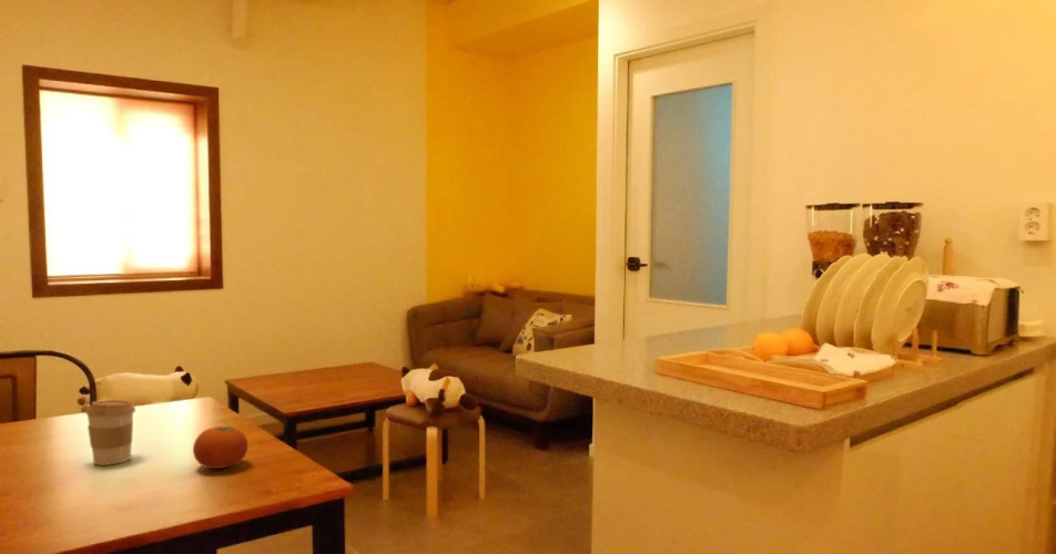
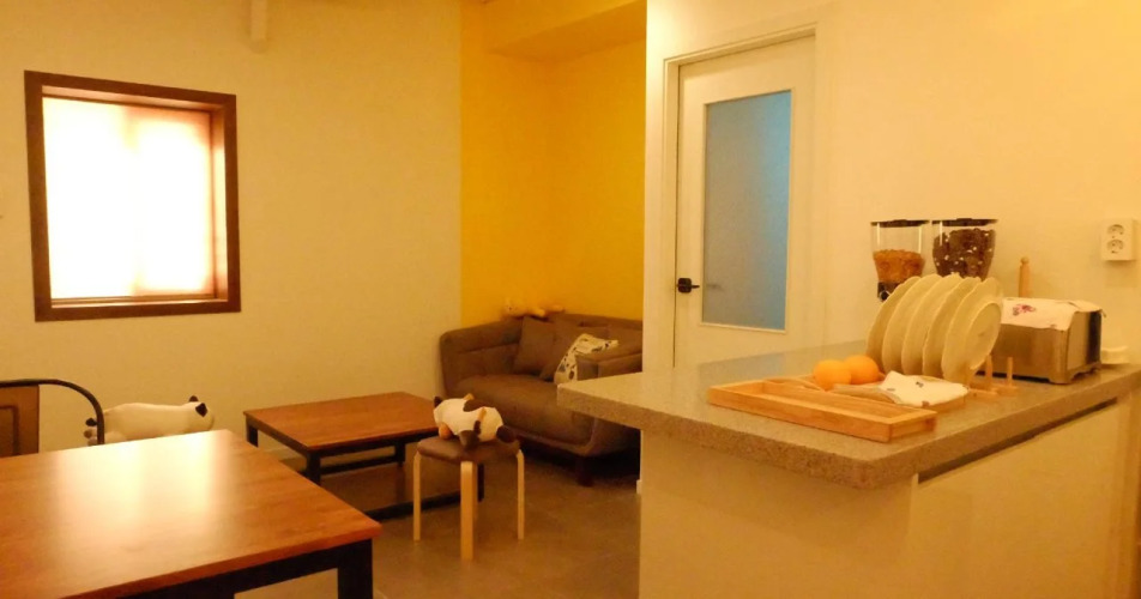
- coffee cup (111, 430)
- fruit (221, 447)
